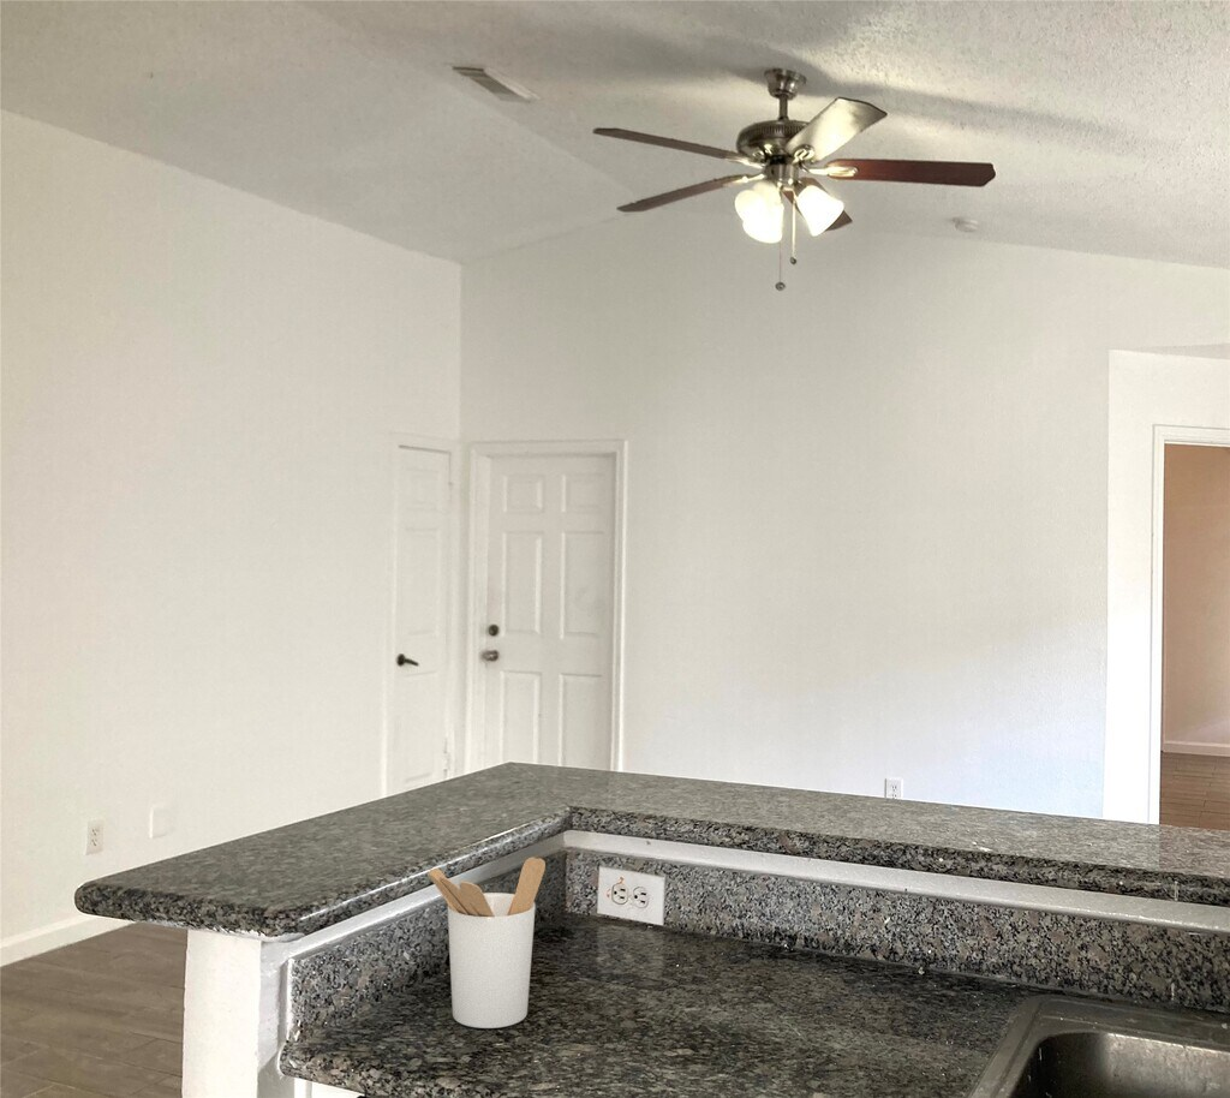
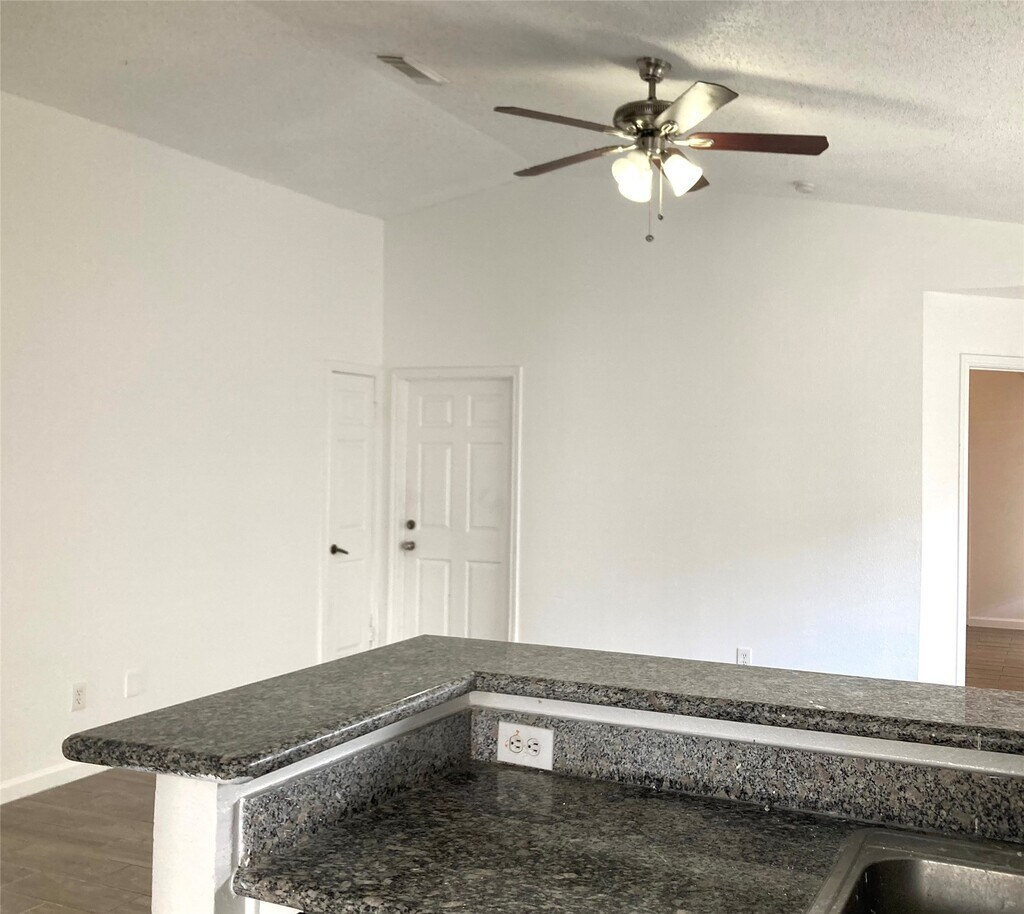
- utensil holder (479, 938)
